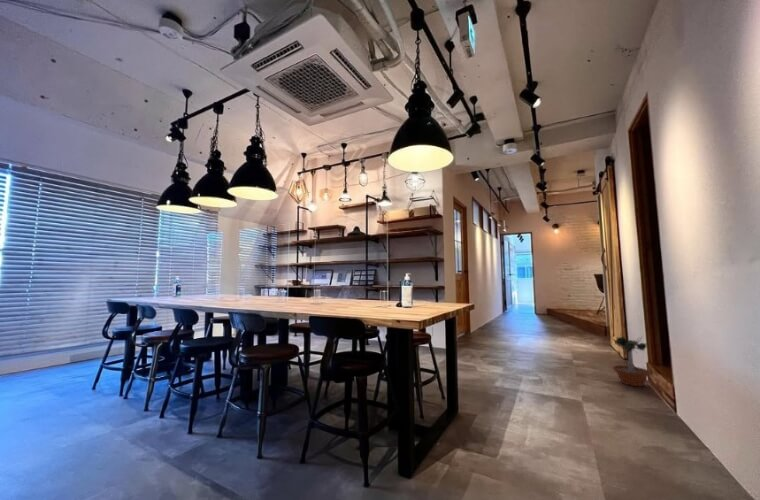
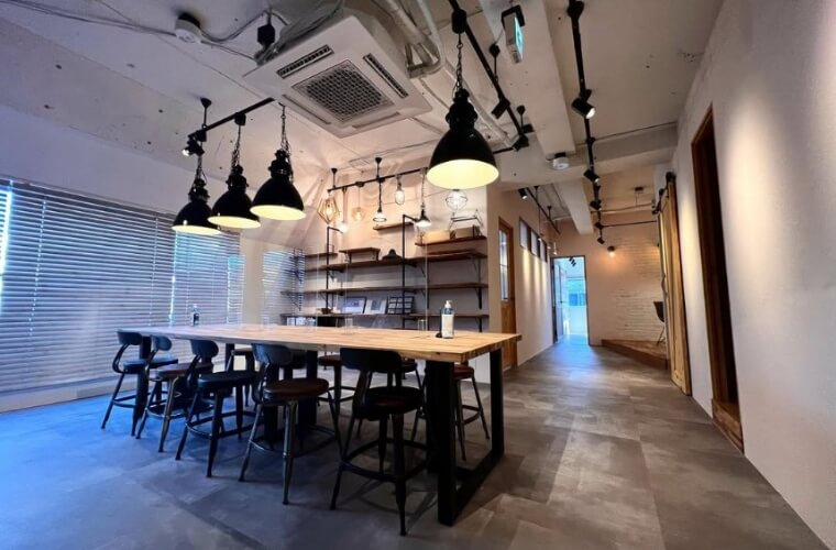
- potted tree (630, 358)
